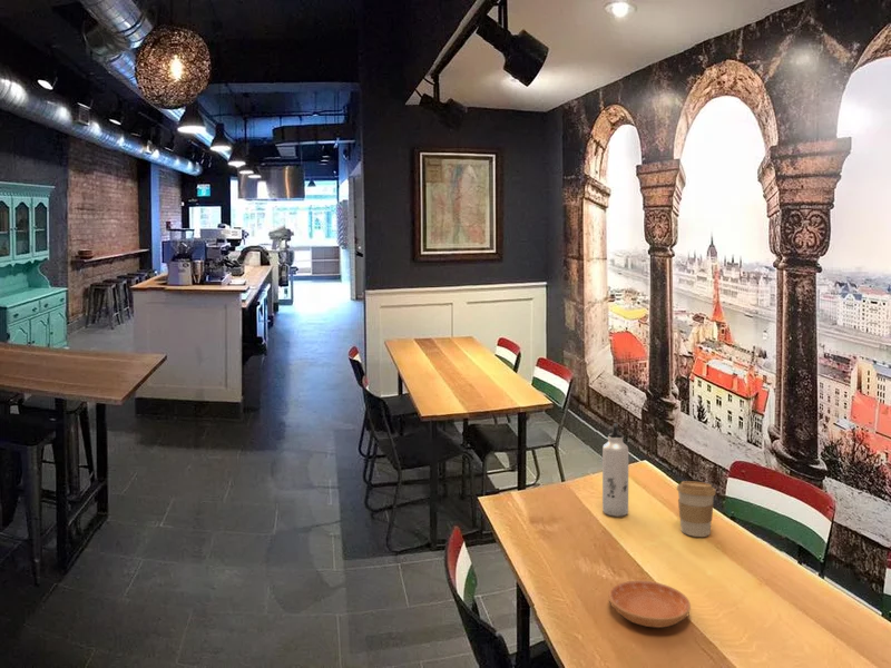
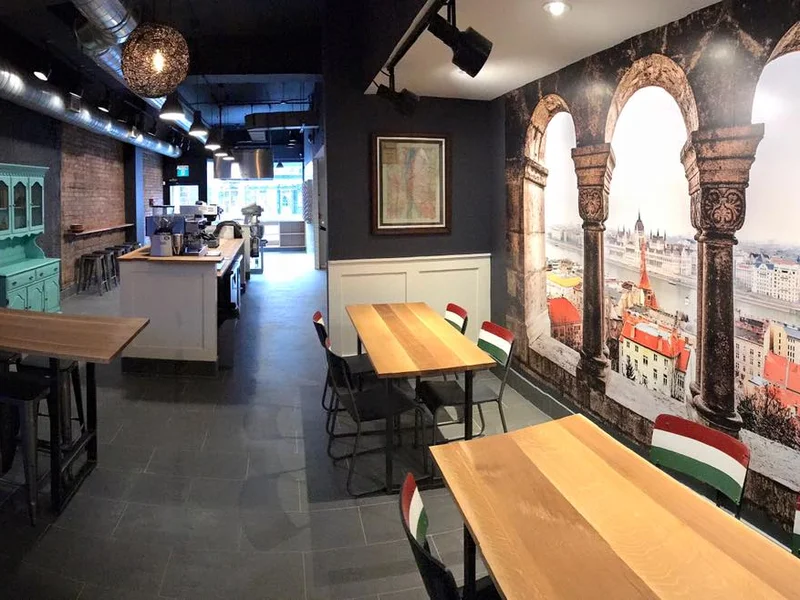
- saucer (648, 605)
- water bottle (615, 468)
- coffee cup (695, 507)
